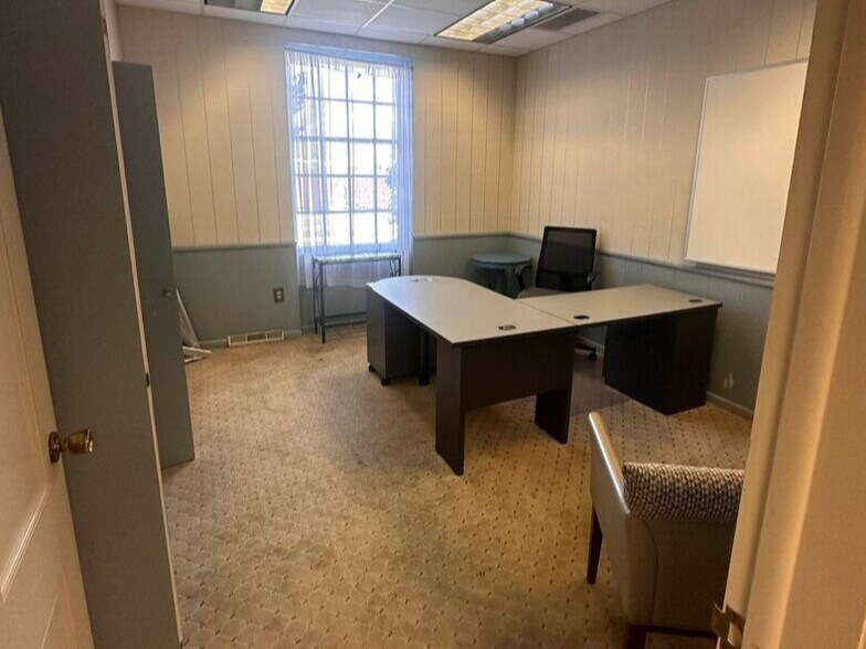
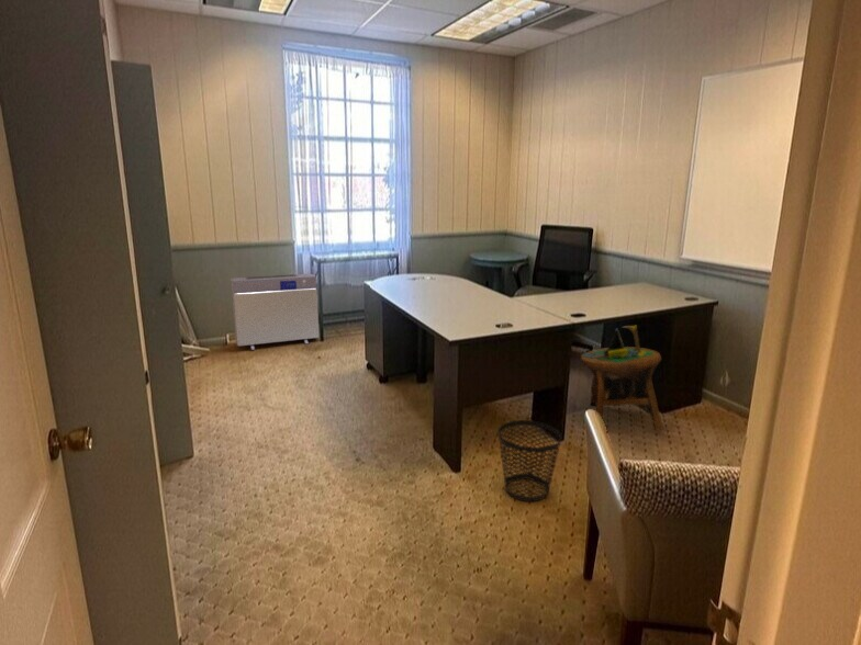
+ wastebasket (527, 461)
+ side table (626, 372)
+ air purifier (276, 309)
